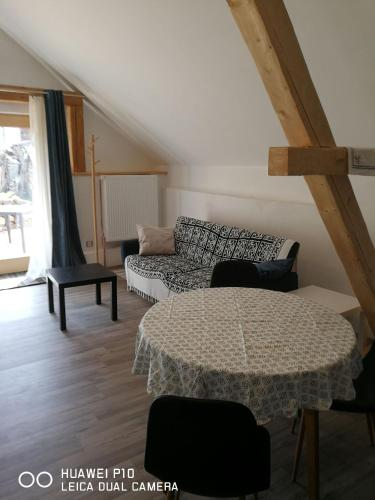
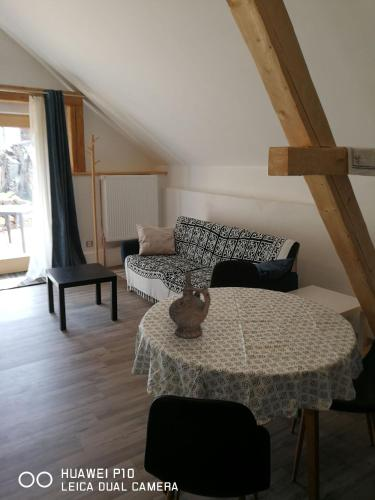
+ ceremonial vessel (190, 303)
